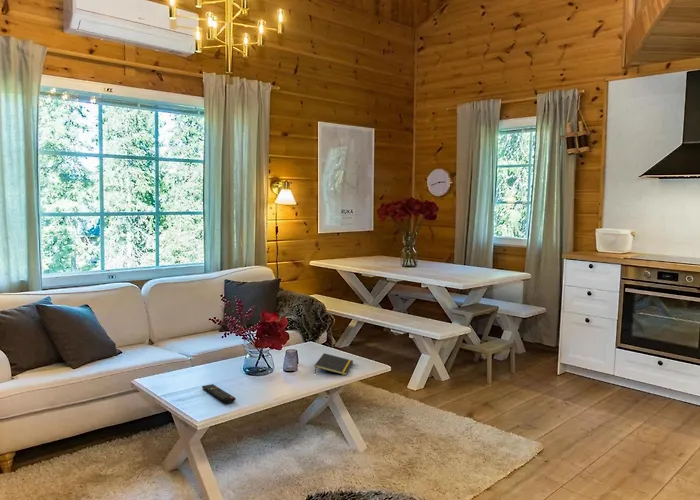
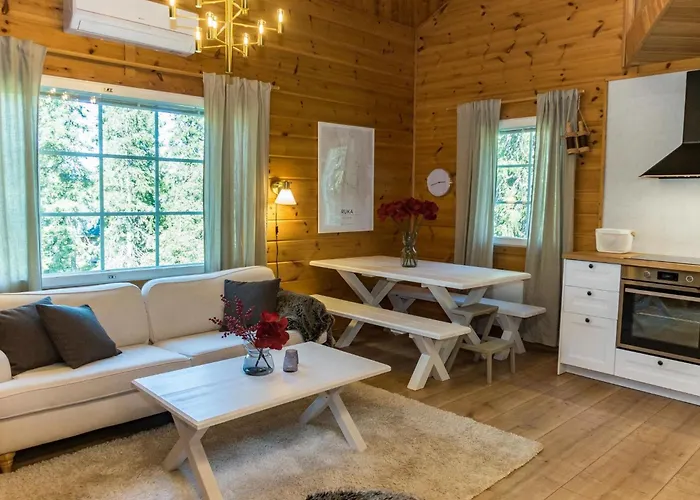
- remote control (218, 393)
- notepad (334, 363)
